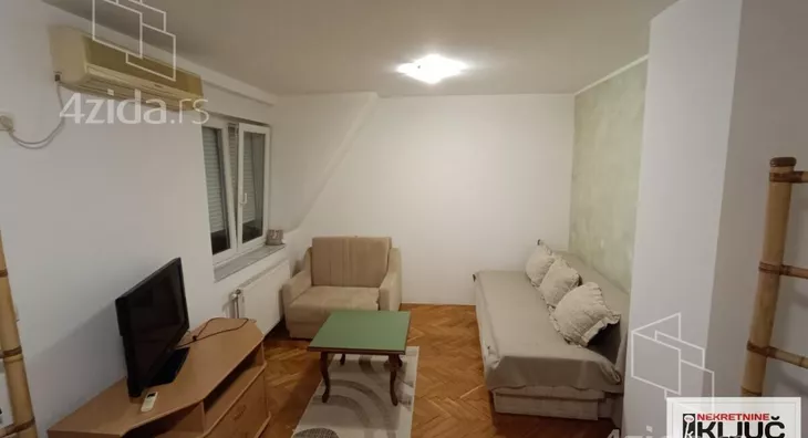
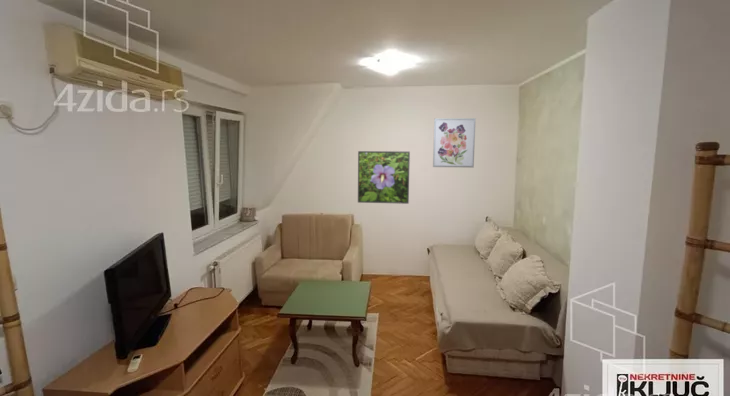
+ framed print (383, 177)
+ wall art (453, 143)
